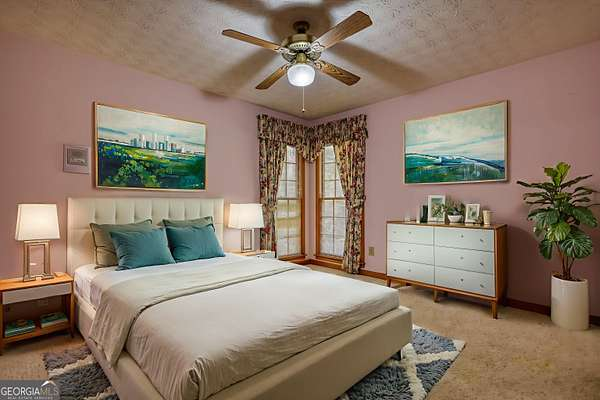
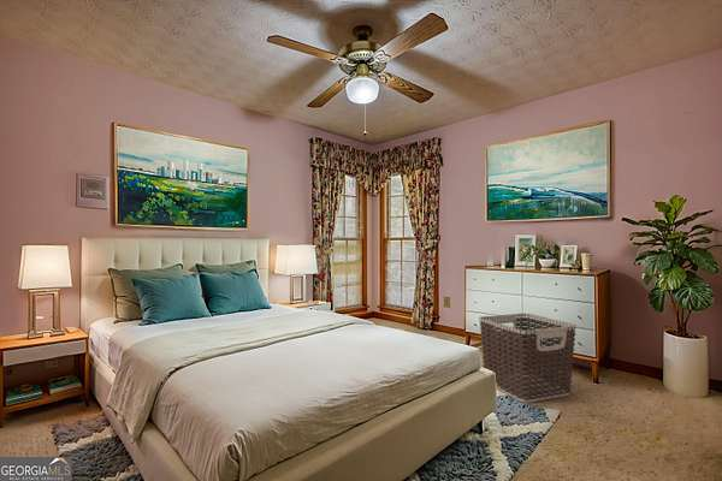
+ clothes hamper (525, 352)
